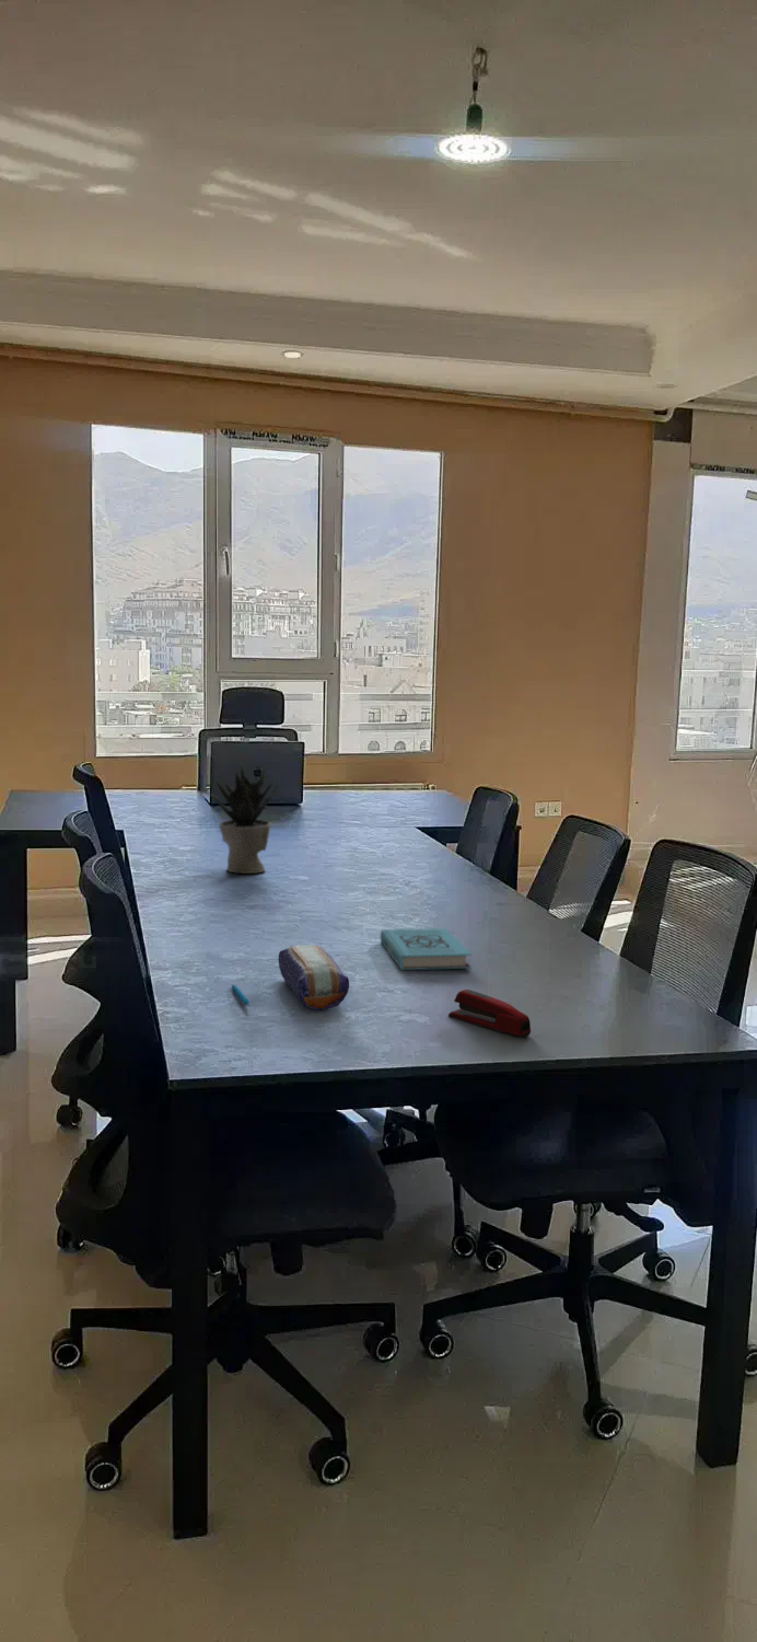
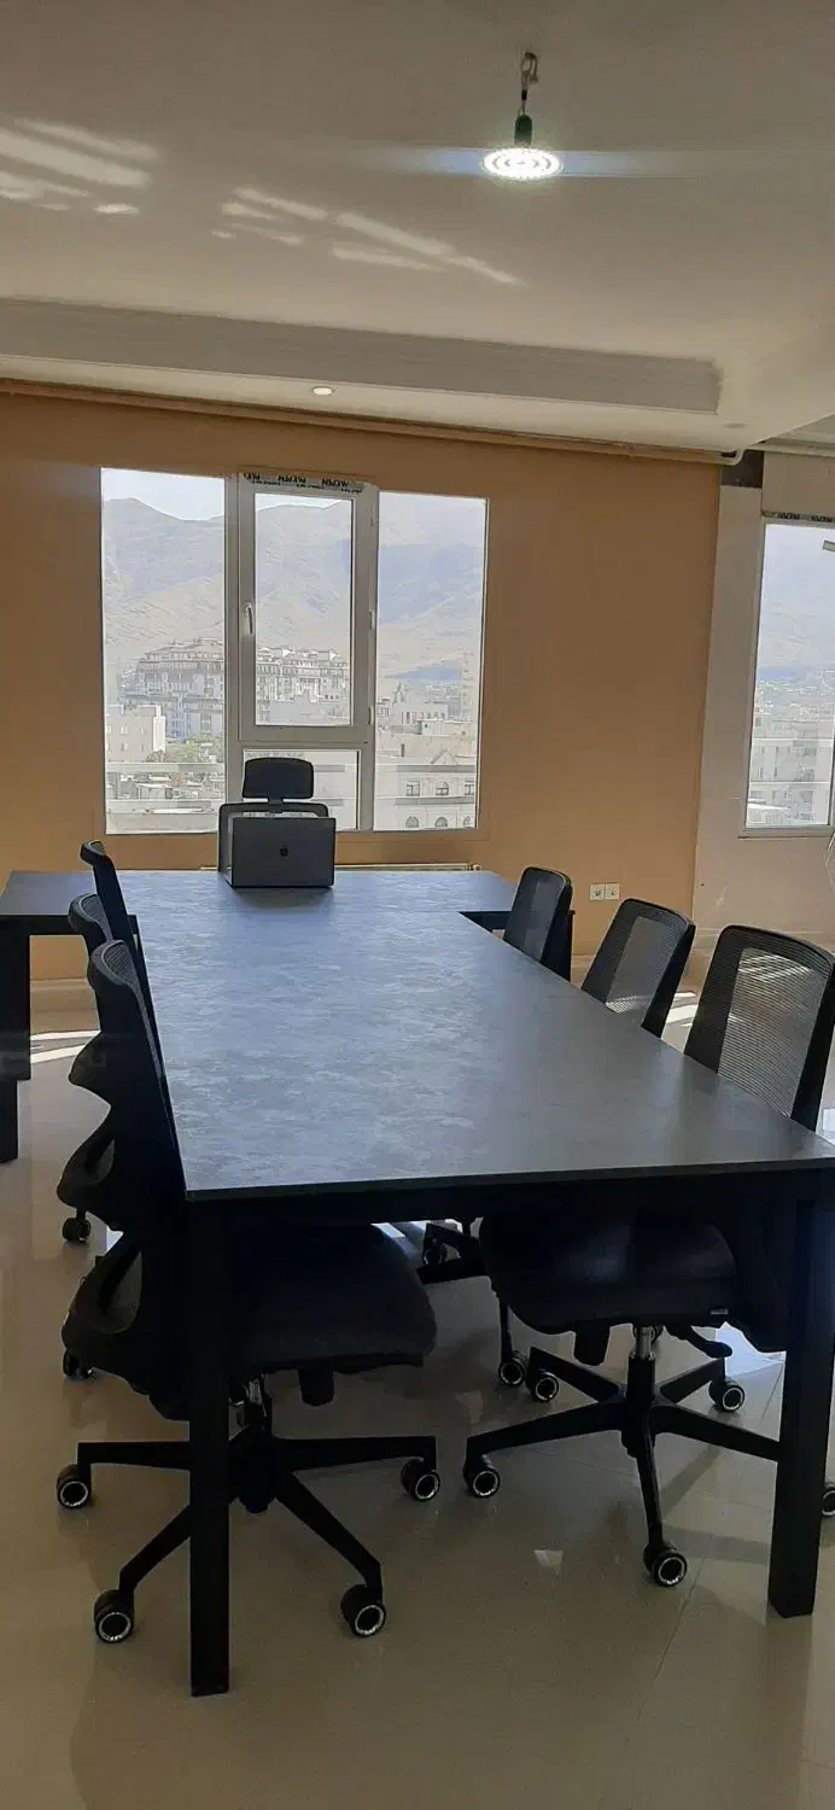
- pen (240, 994)
- potted plant (249, 817)
- pencil case (312, 973)
- book (423, 948)
- stapler (490, 1010)
